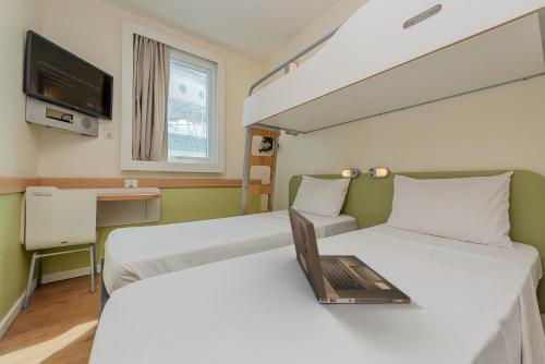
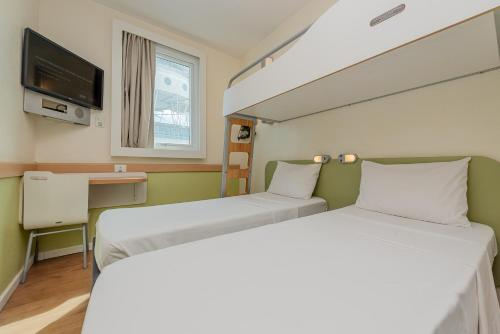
- laptop (336, 255)
